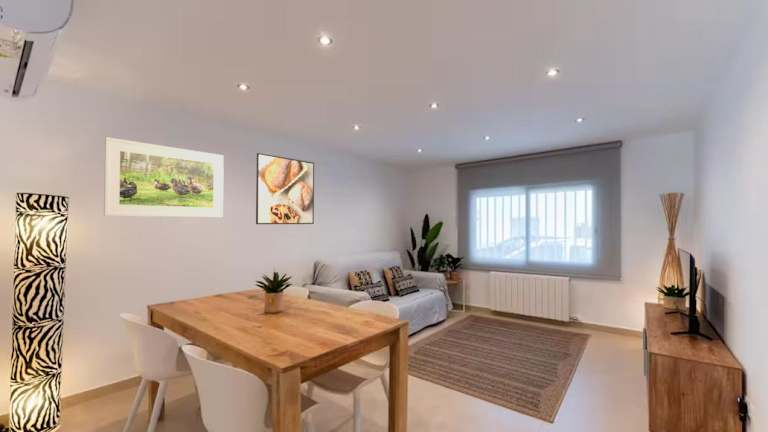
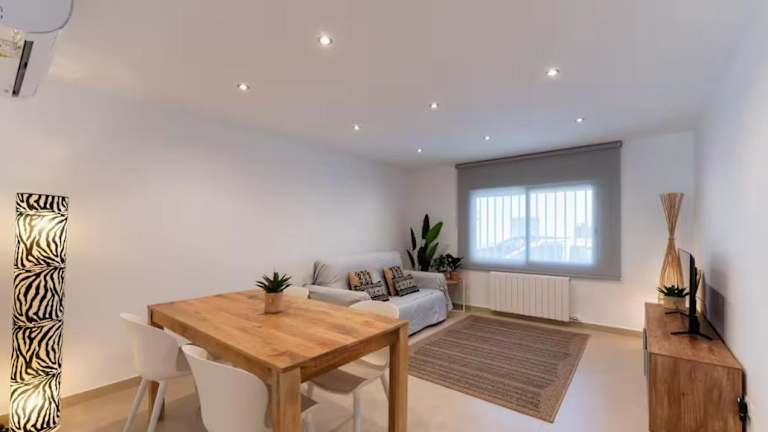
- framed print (287, 191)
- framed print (170, 182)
